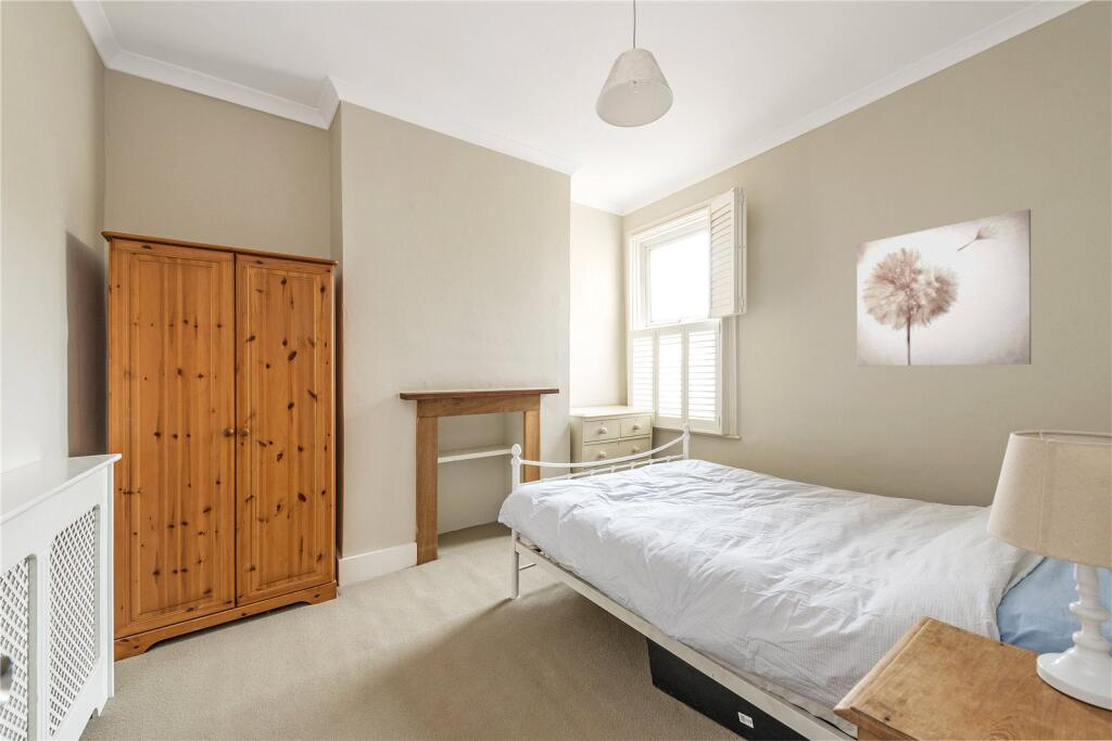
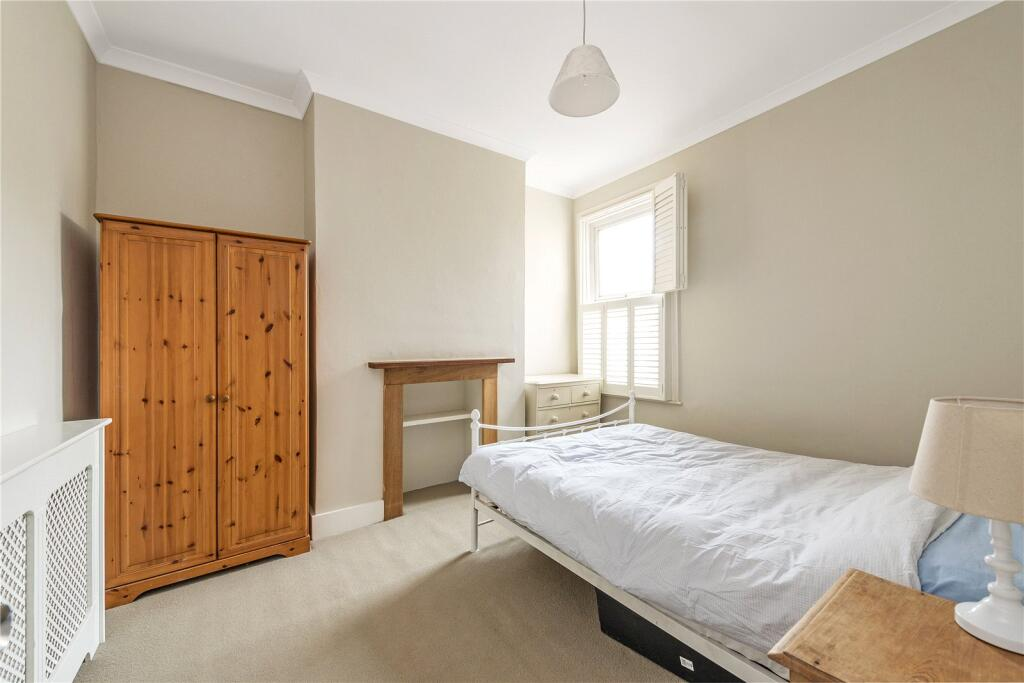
- wall art (933, 296)
